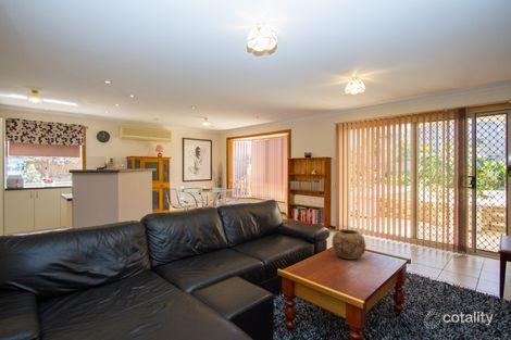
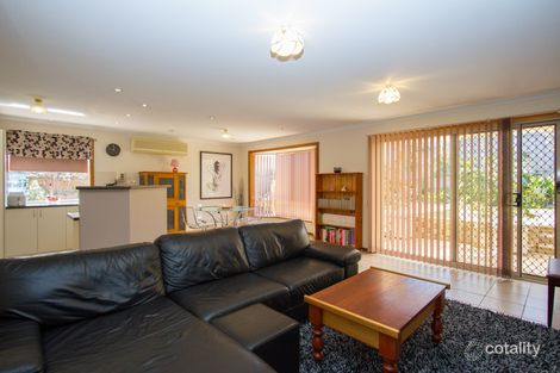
- decorative bowl (348, 243)
